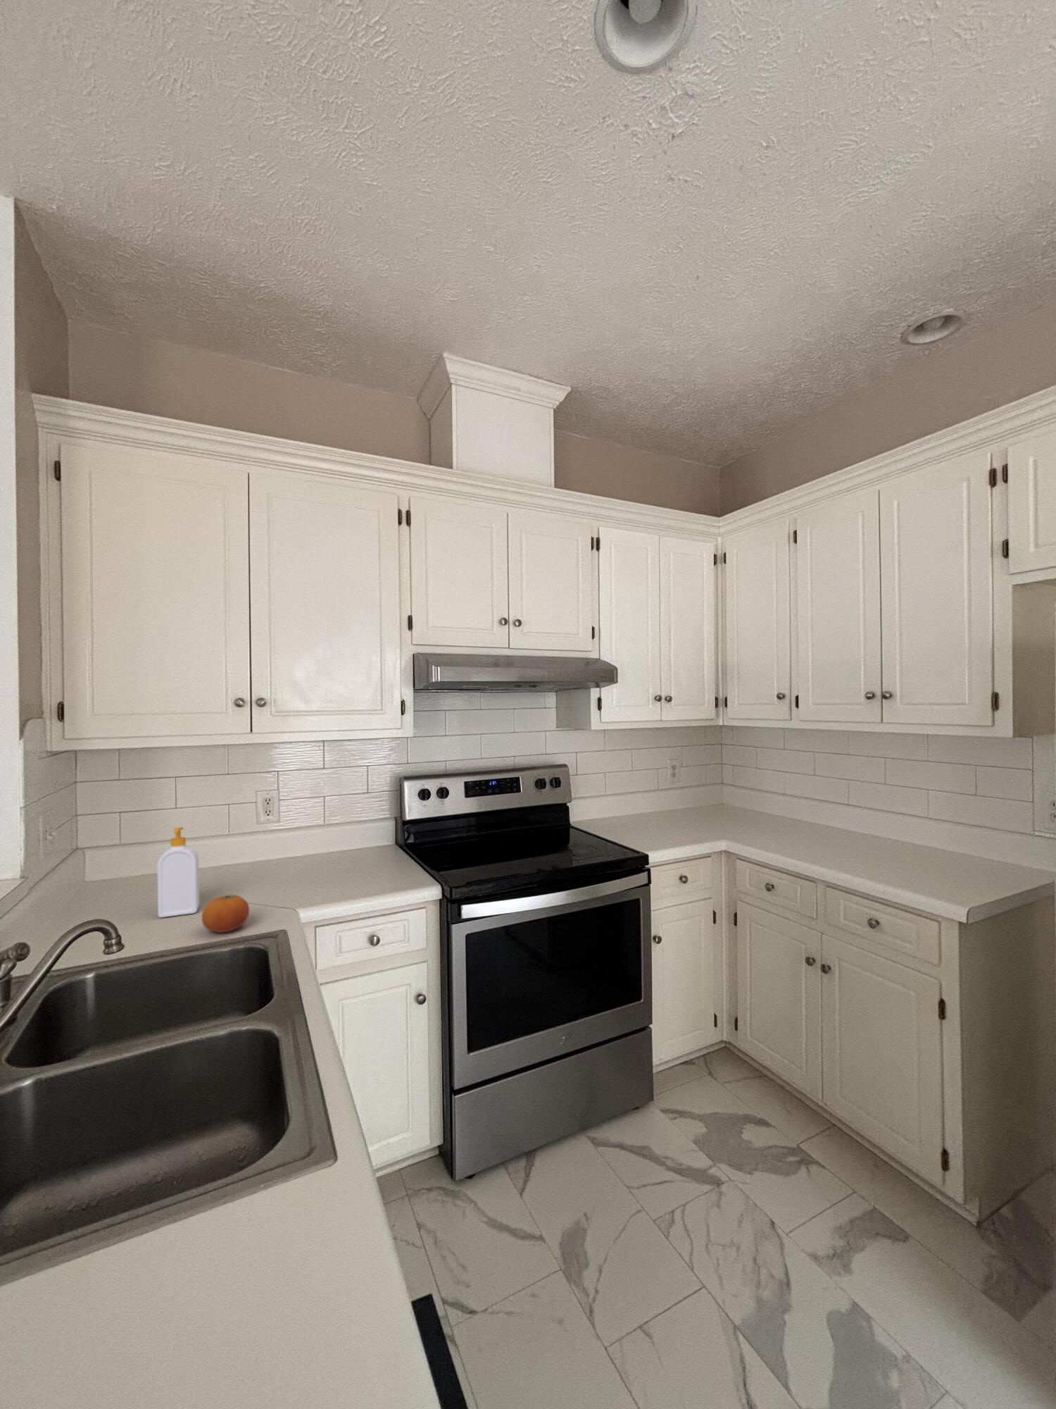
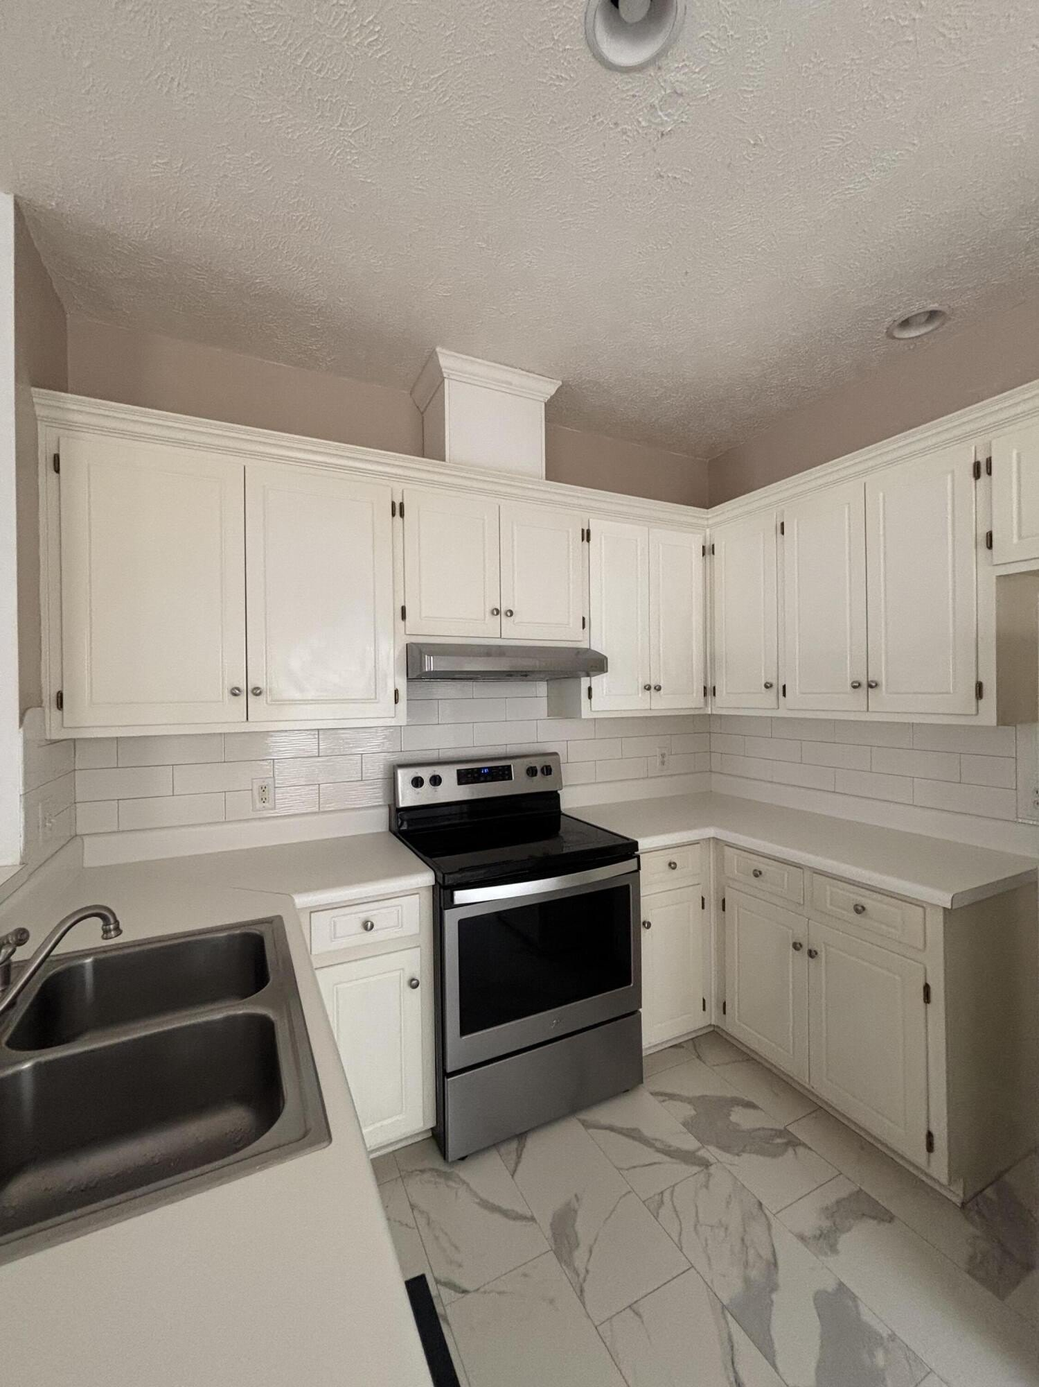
- fruit (226, 913)
- soap bottle (179, 870)
